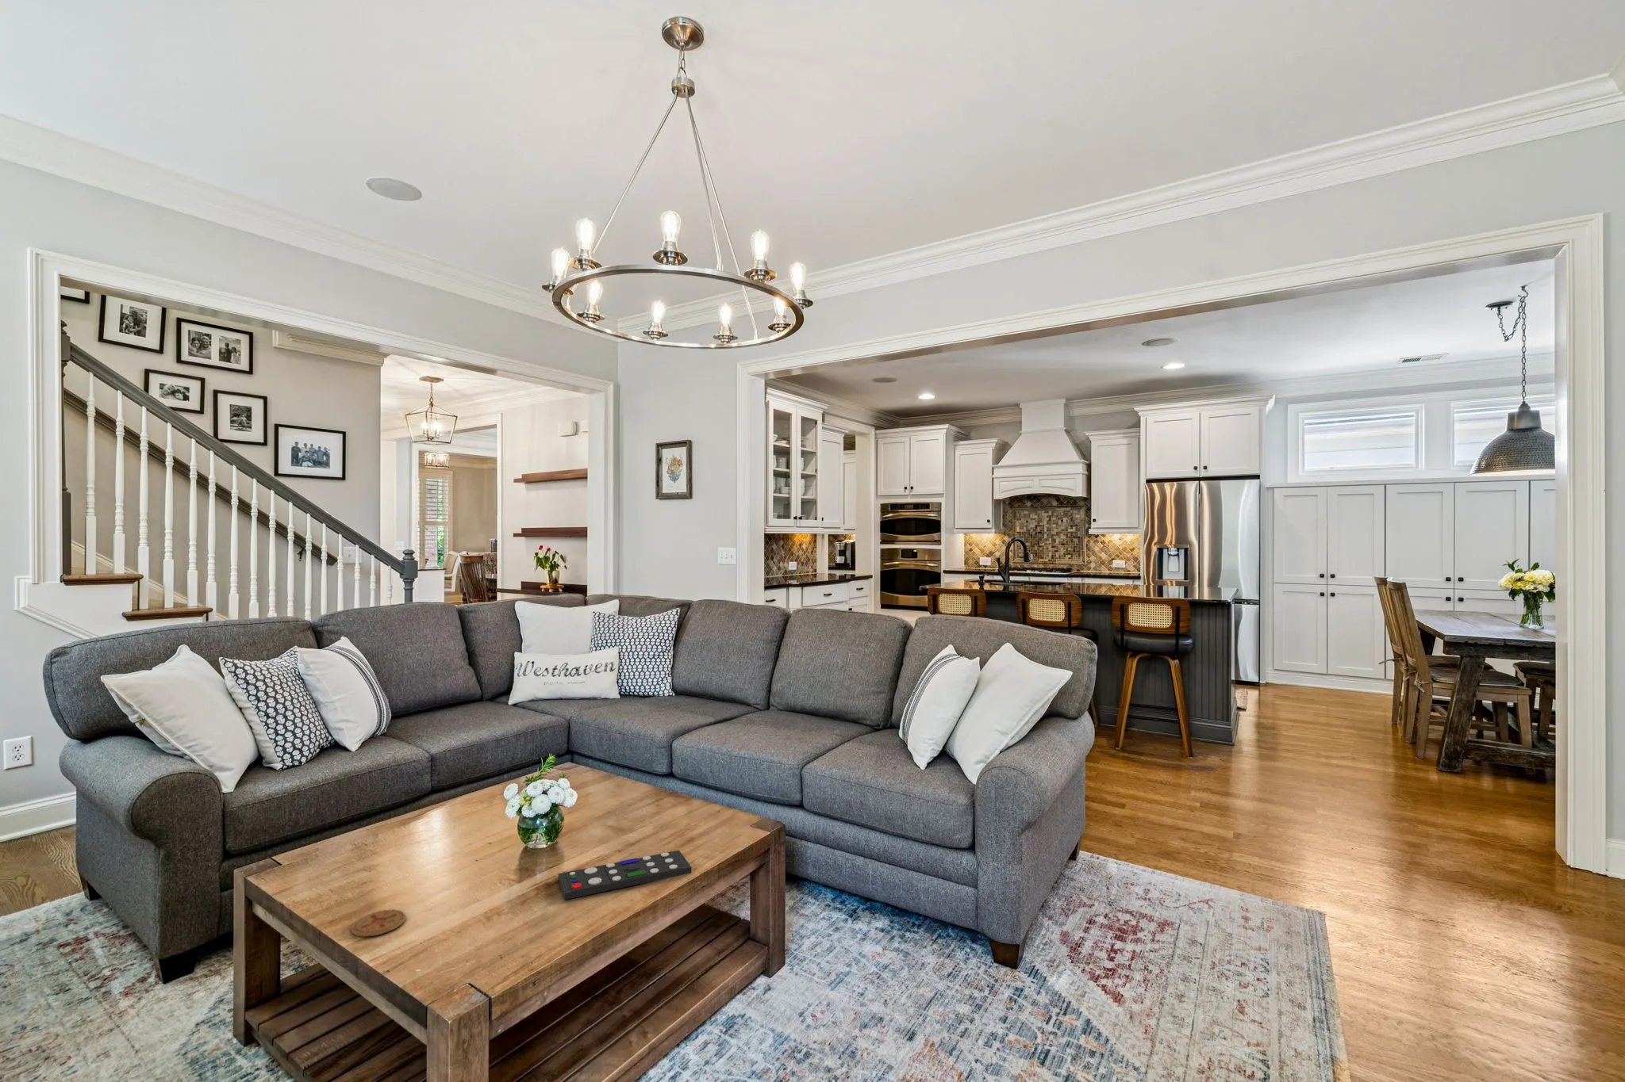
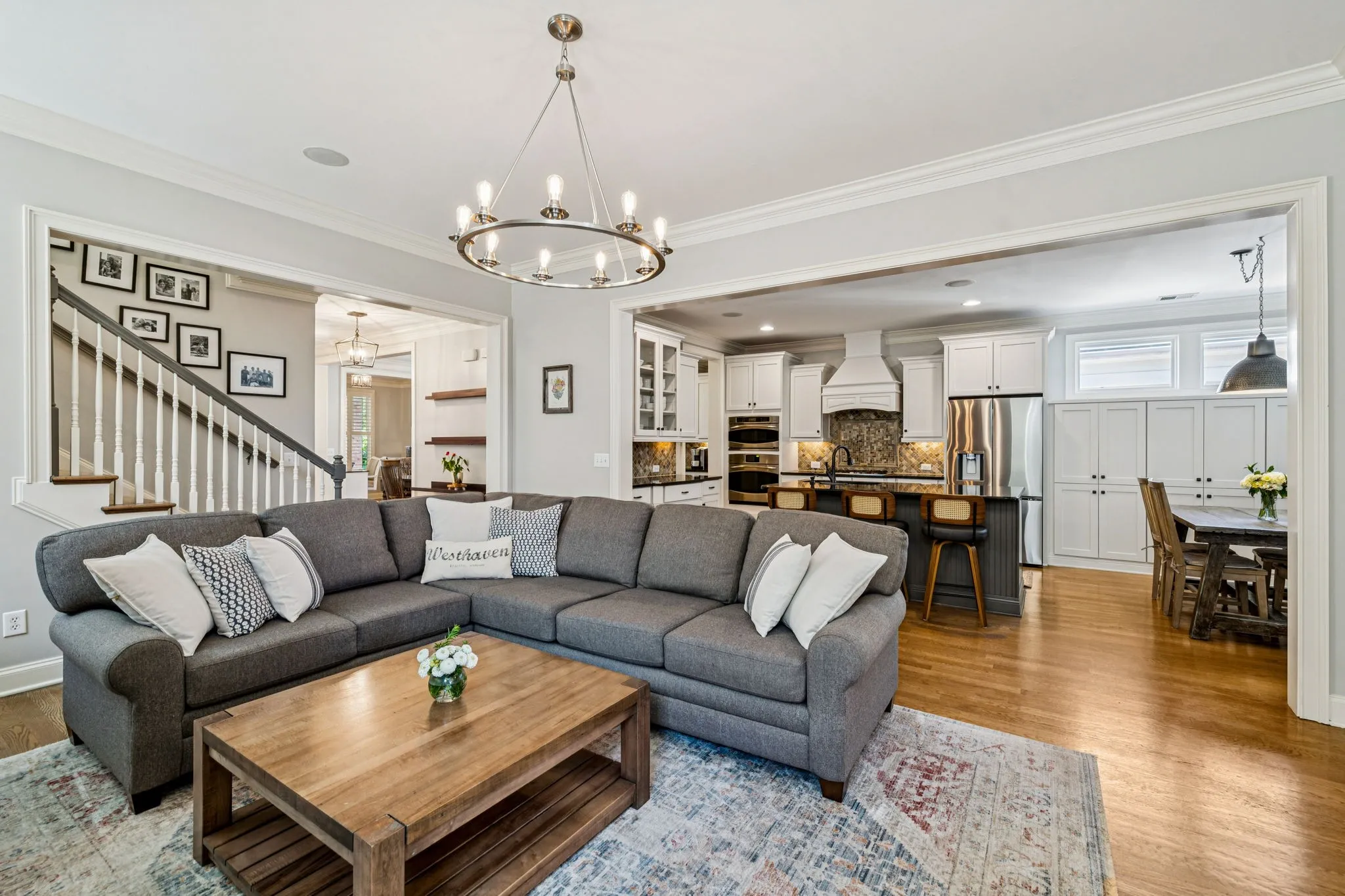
- remote control (626, 872)
- coaster (378, 921)
